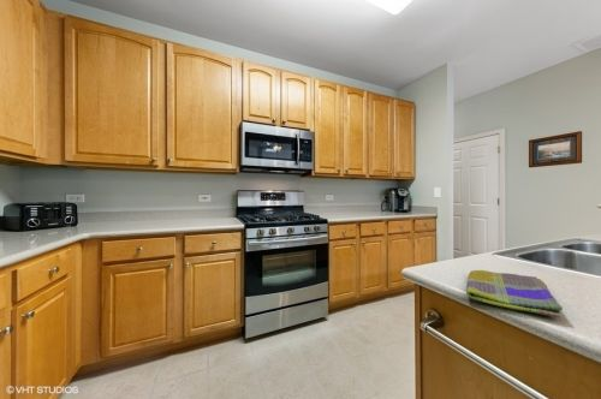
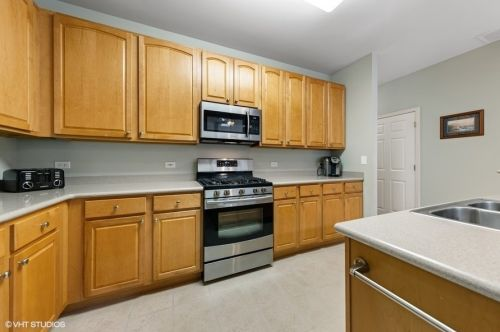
- dish towel (506, 287)
